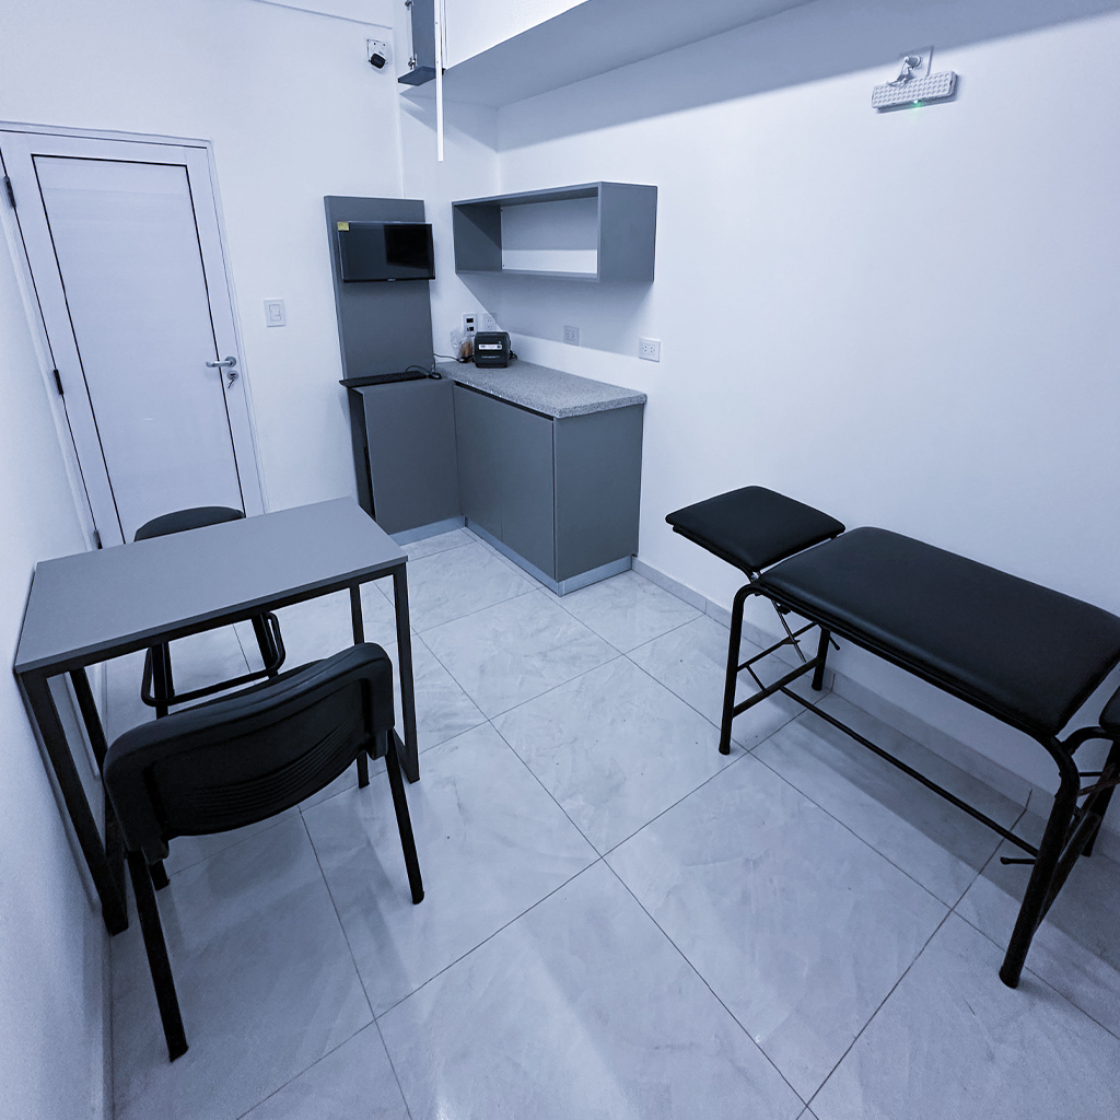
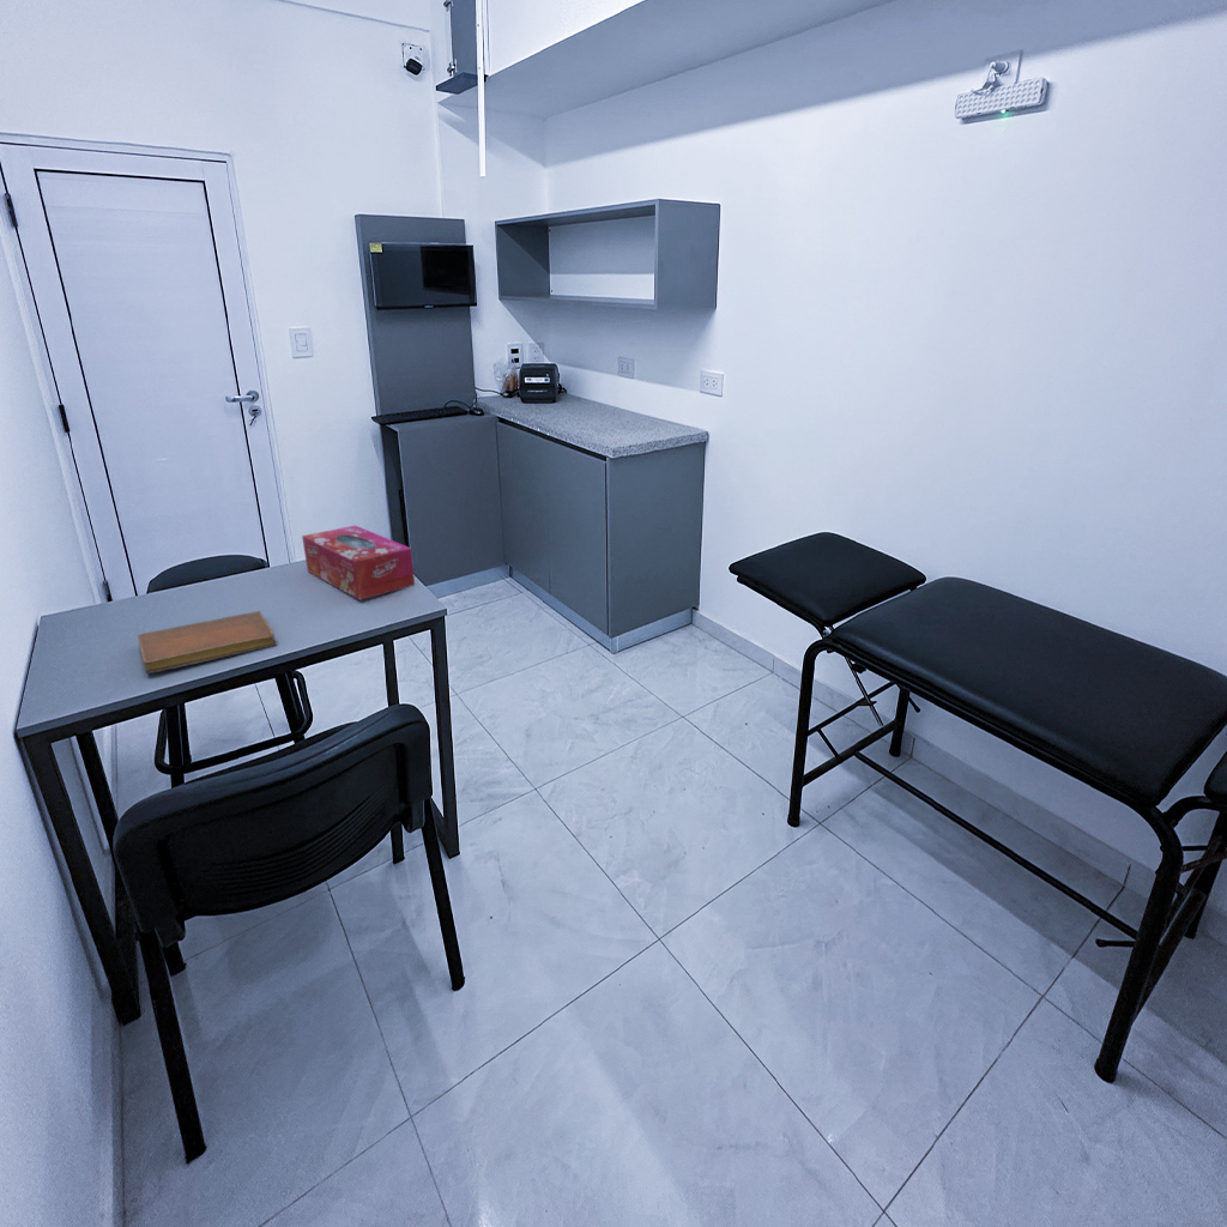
+ notebook (207, 639)
+ tissue box (357, 560)
